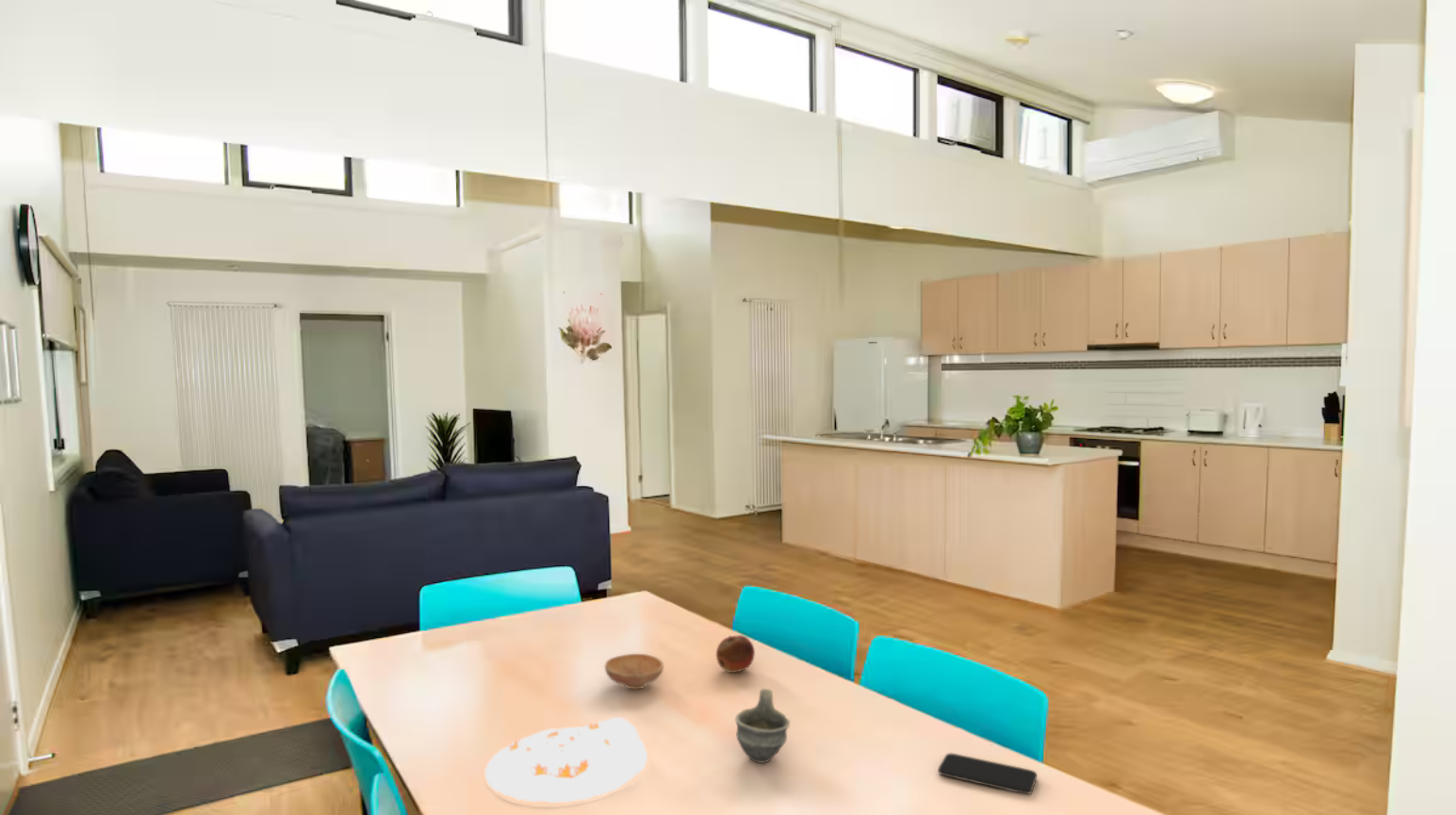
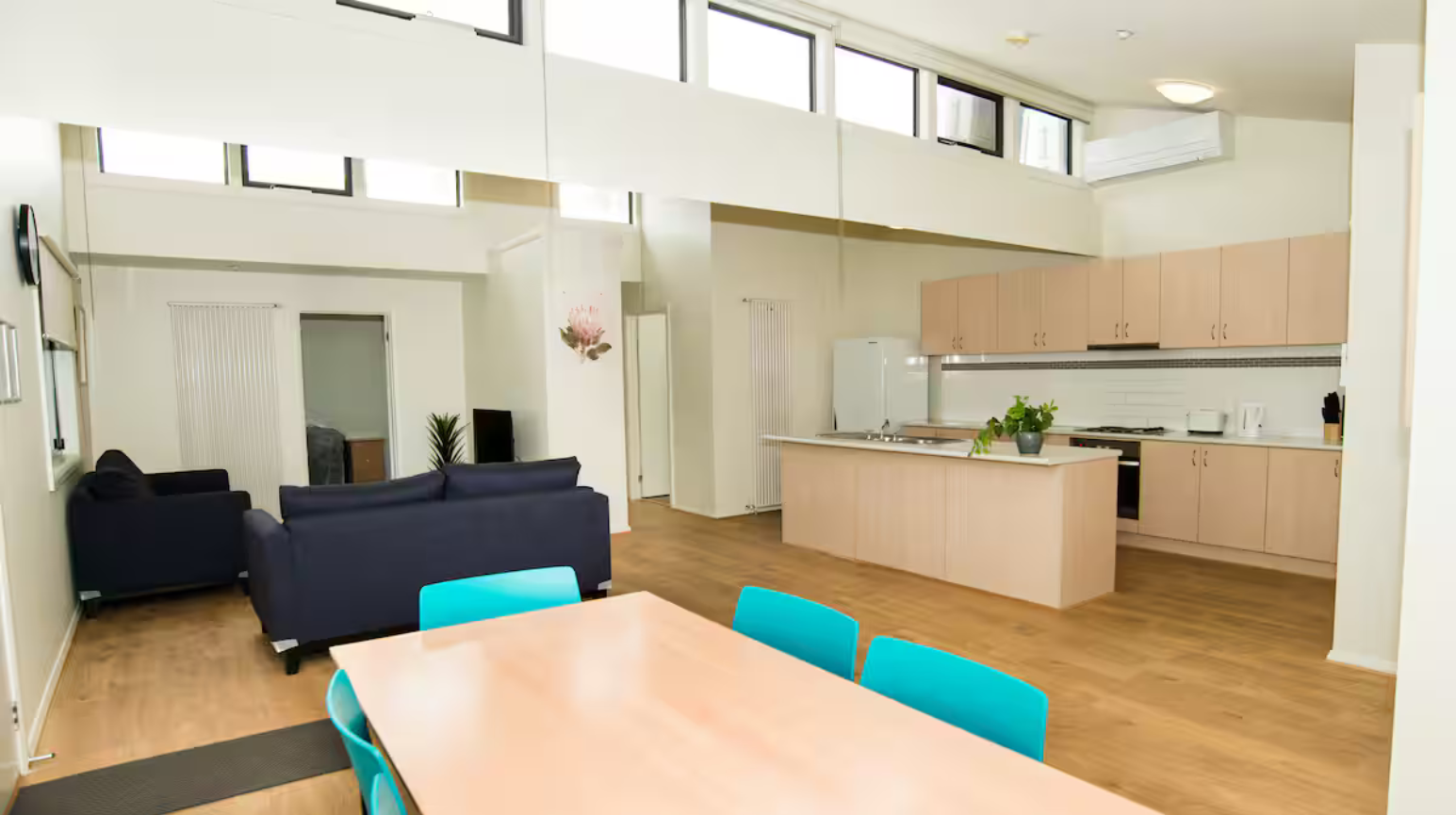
- bowl (634, 674)
- plate (567, 744)
- smartphone (987, 773)
- fruit (735, 652)
- cup (765, 727)
